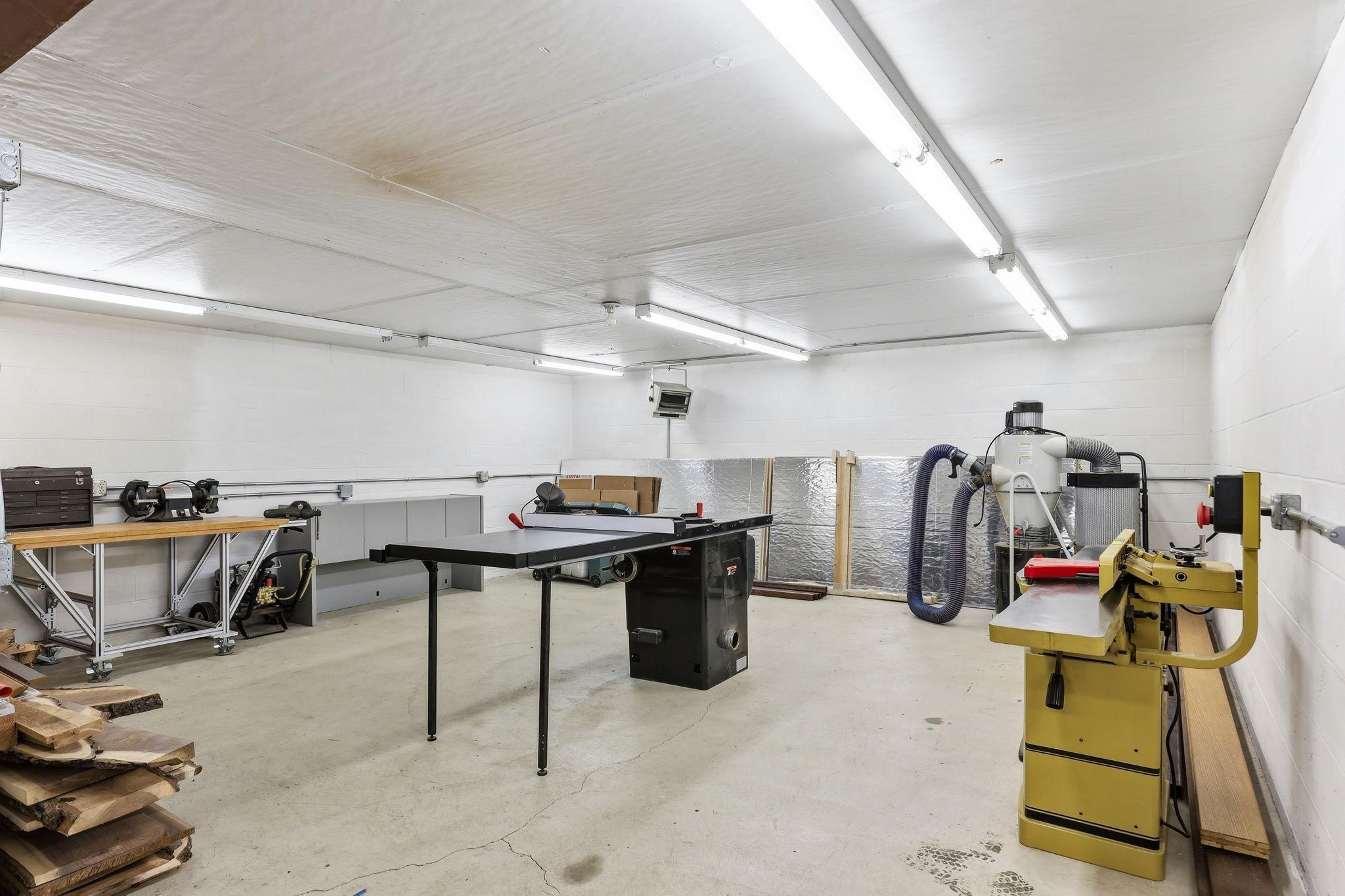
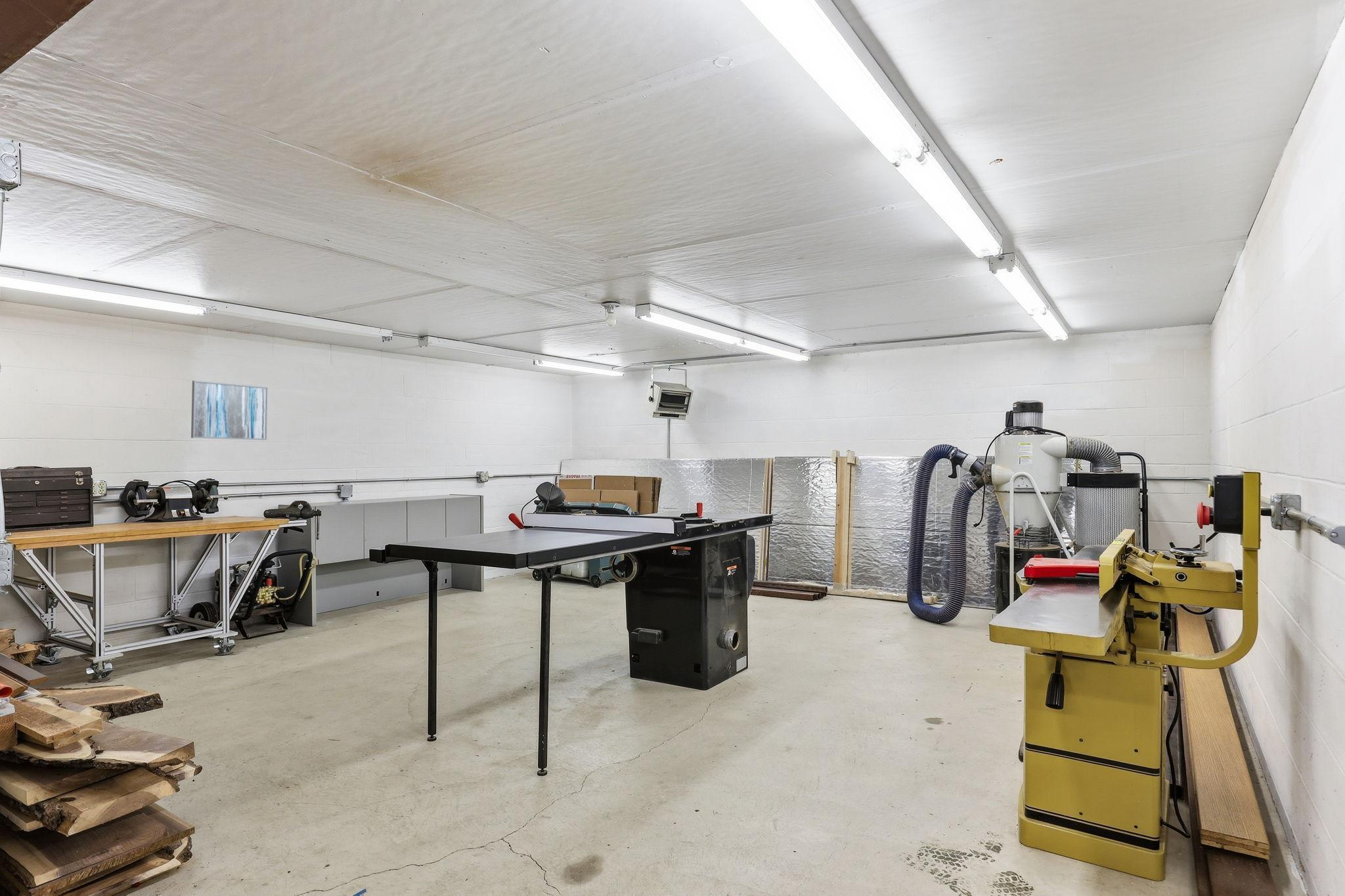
+ wall art (231, 411)
